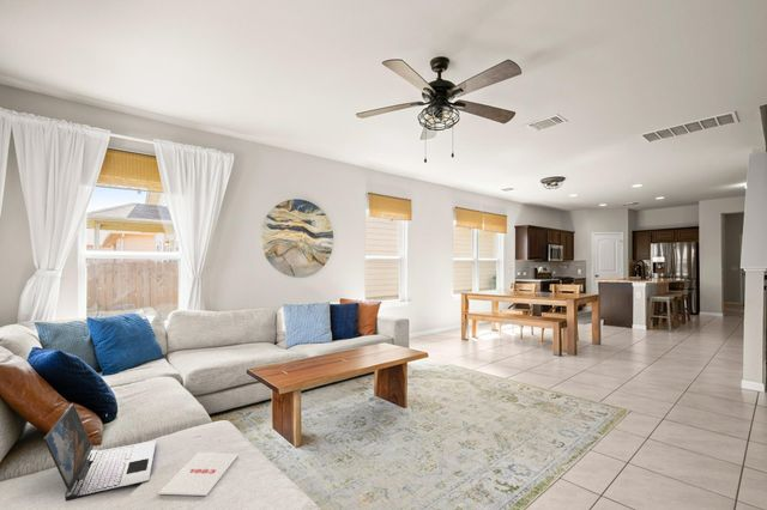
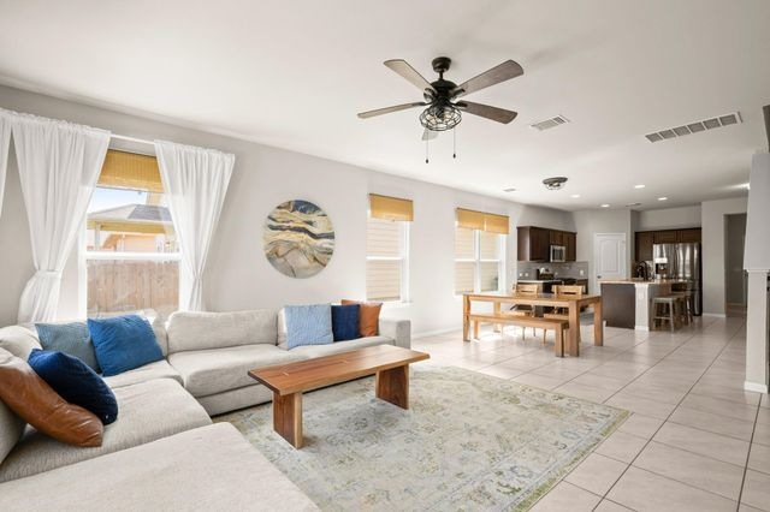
- magazine (201, 472)
- laptop (108, 449)
